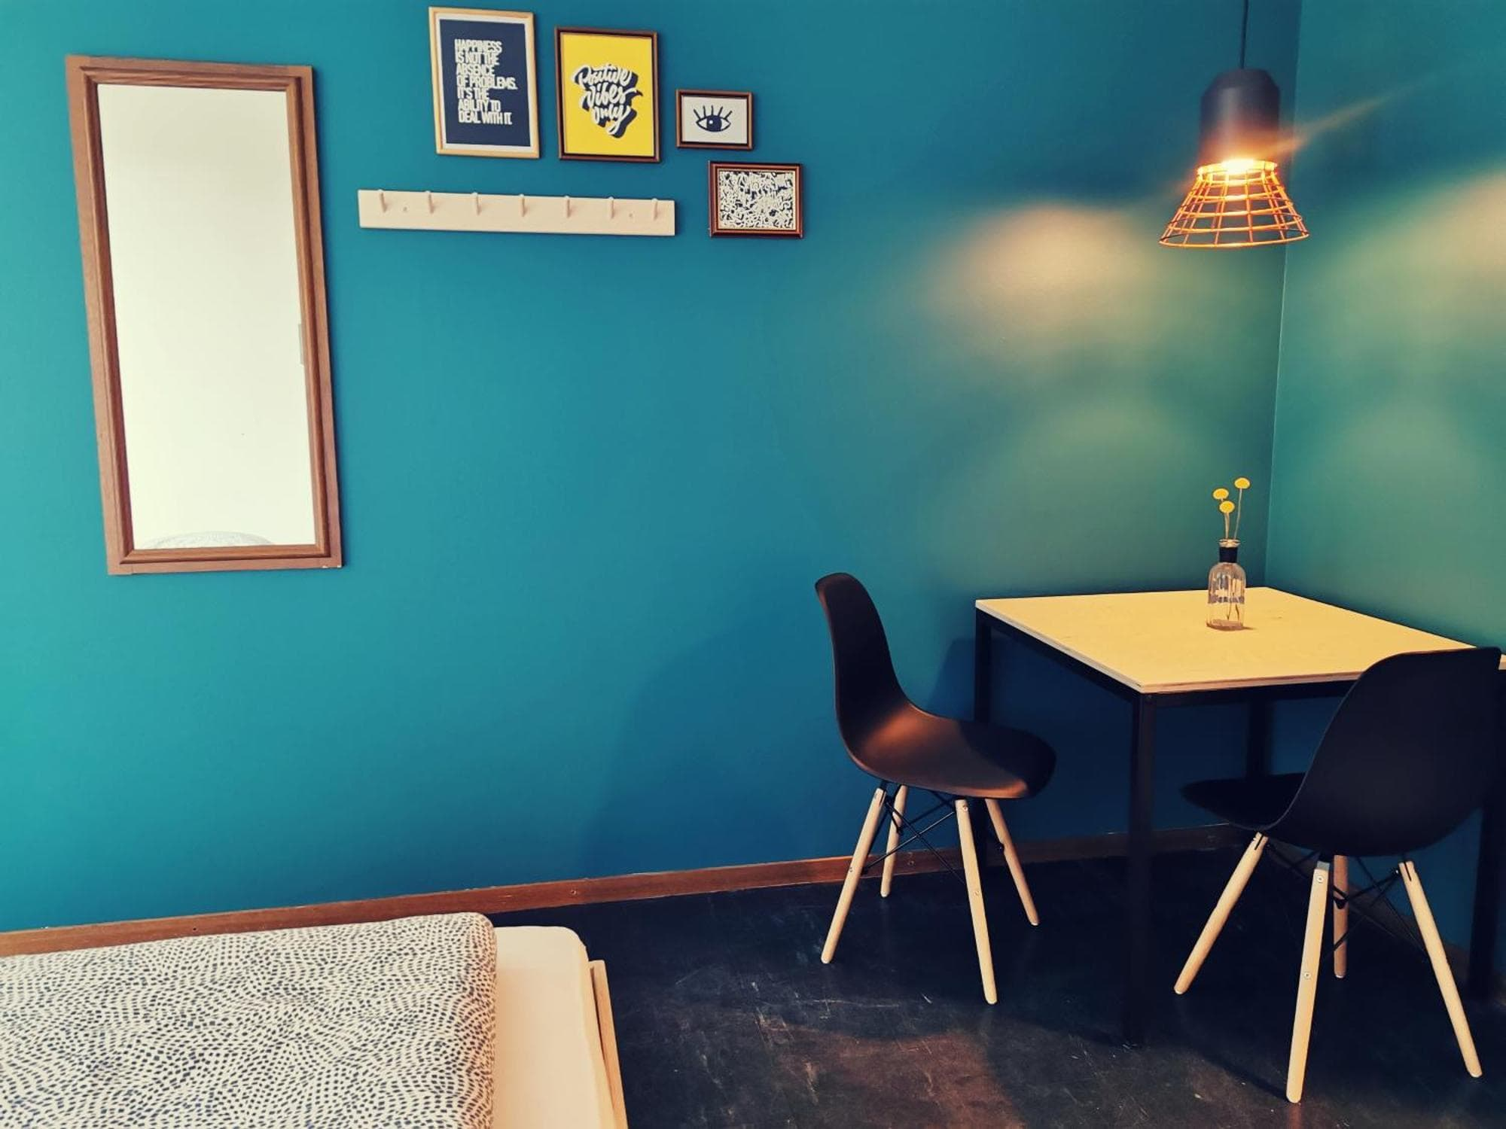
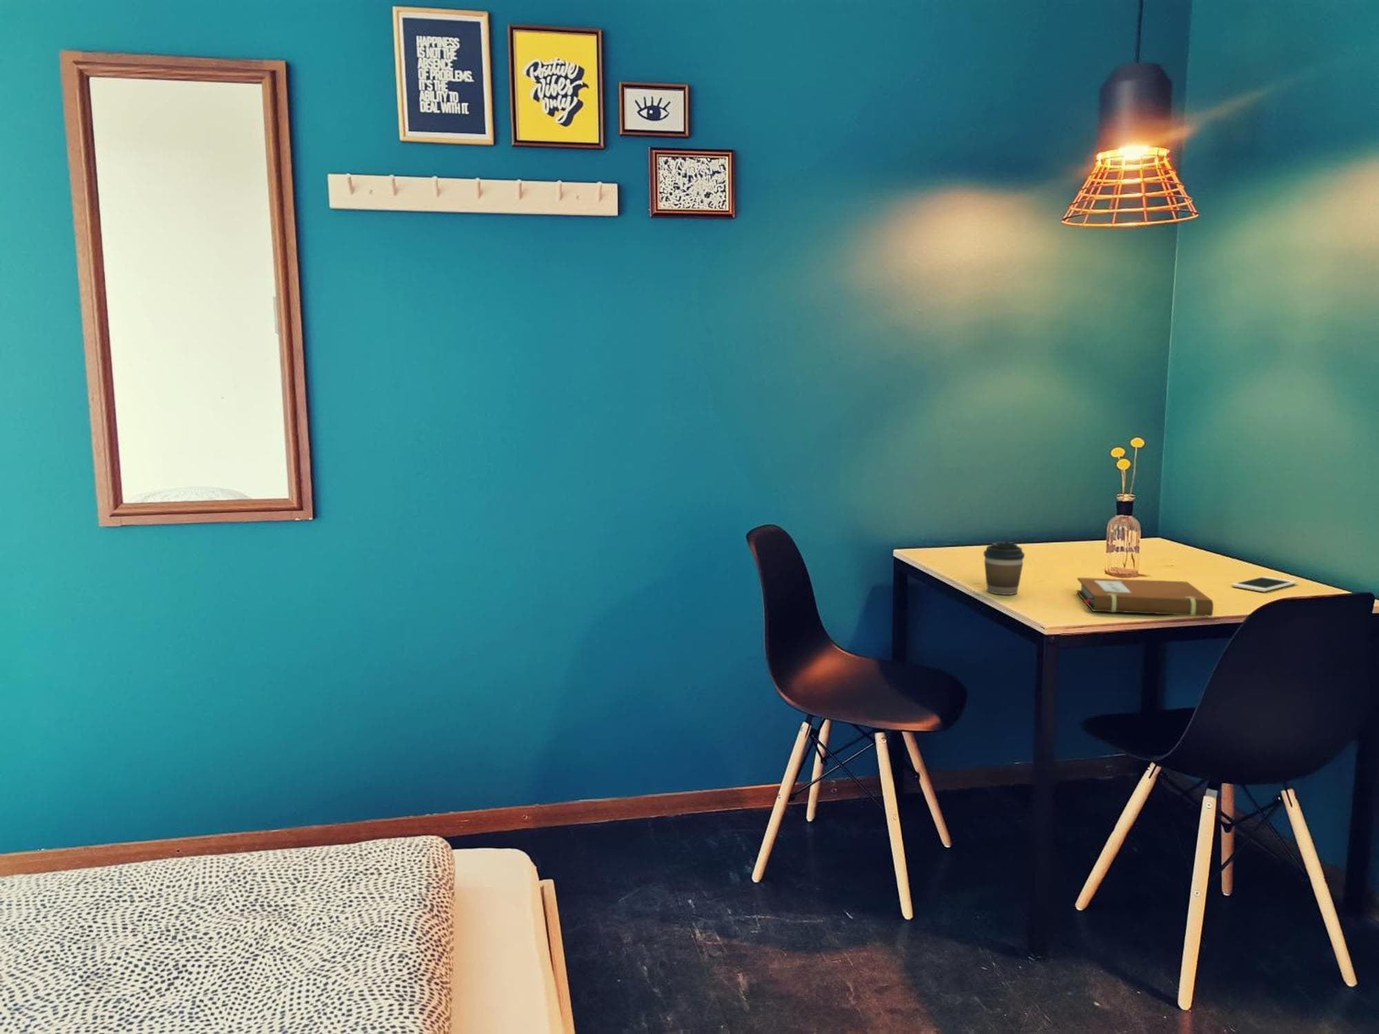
+ cell phone (1264, 583)
+ coffee cup (1003, 566)
+ notebook (1138, 596)
